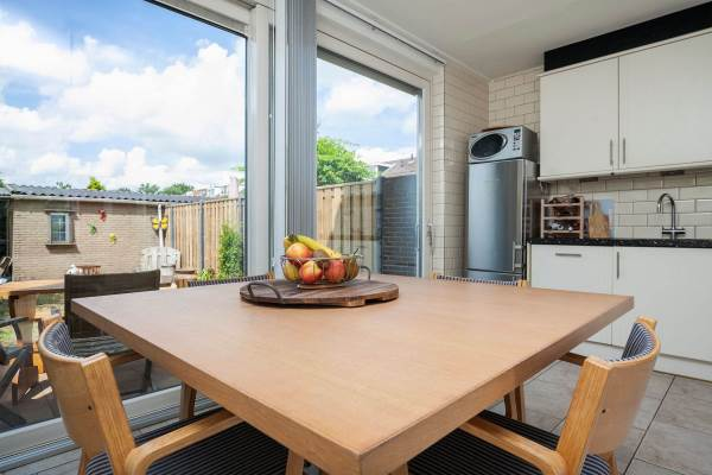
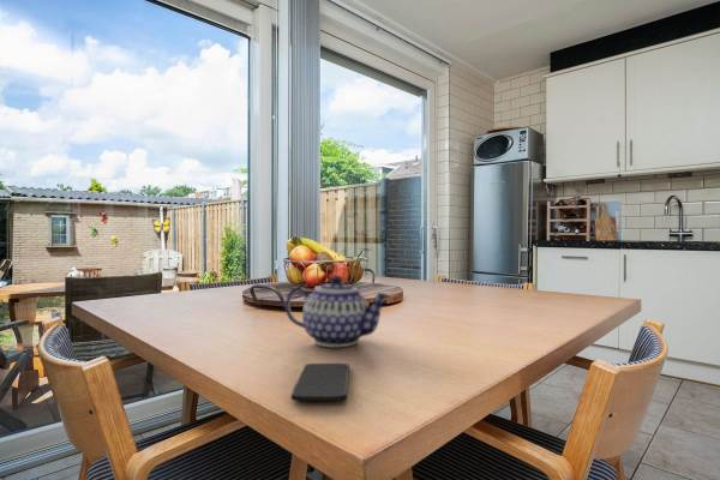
+ teapot (336, 308)
+ smartphone (323, 379)
